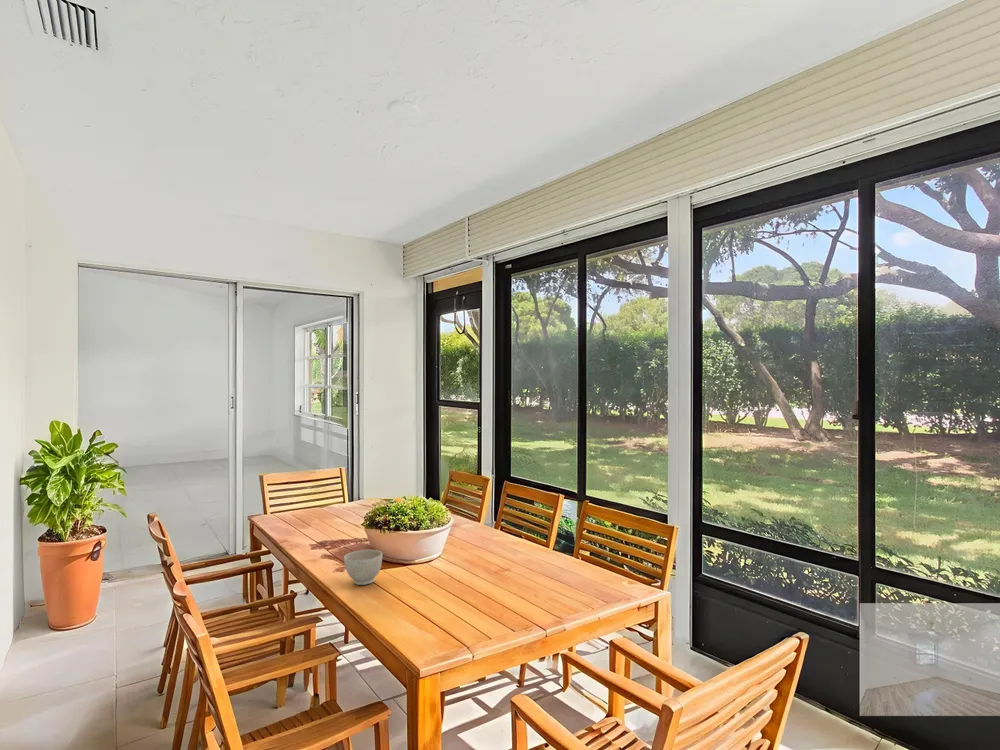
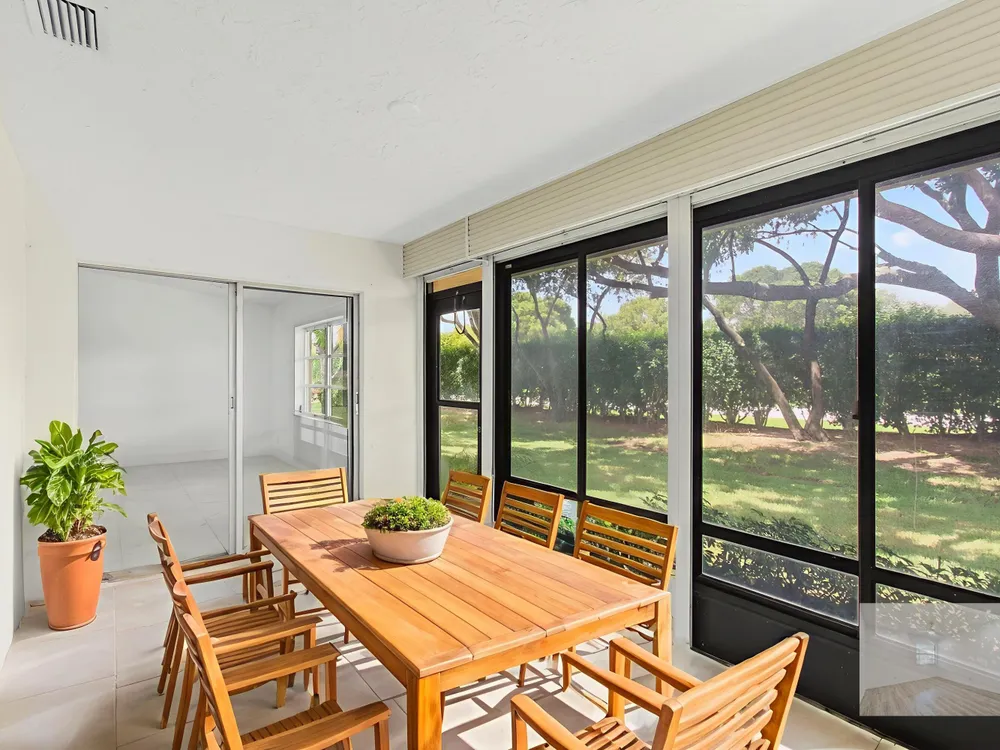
- bowl (363, 567)
